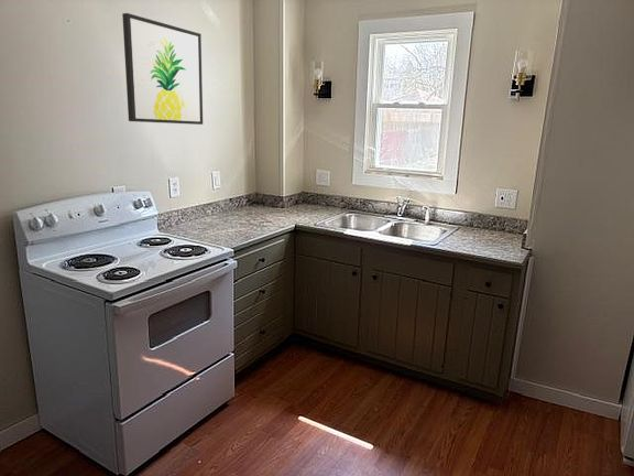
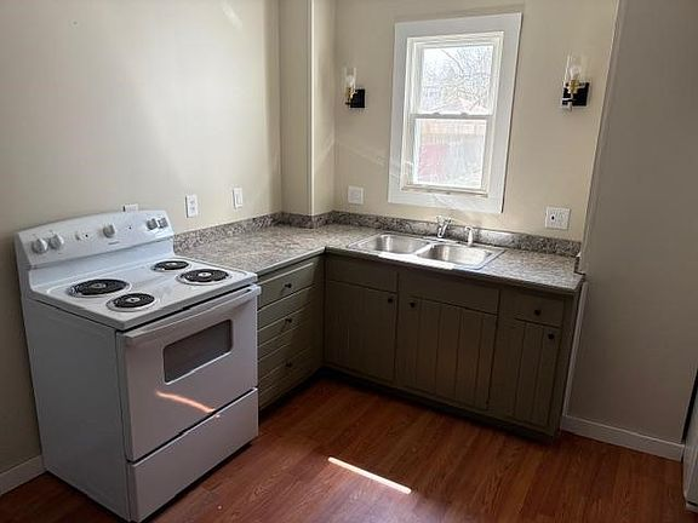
- wall art (166, 74)
